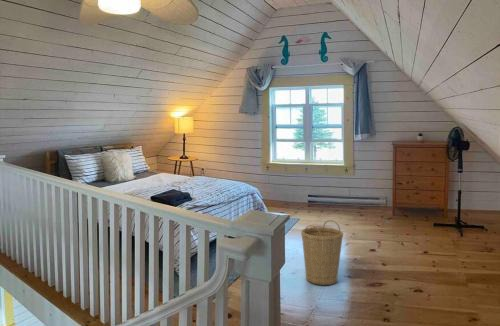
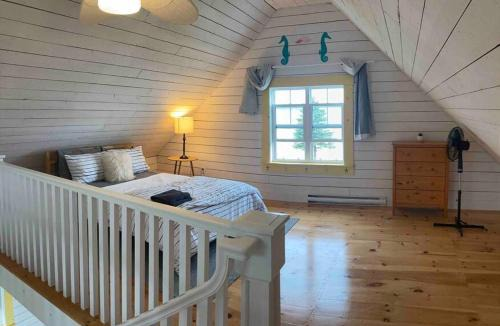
- basket (321, 250)
